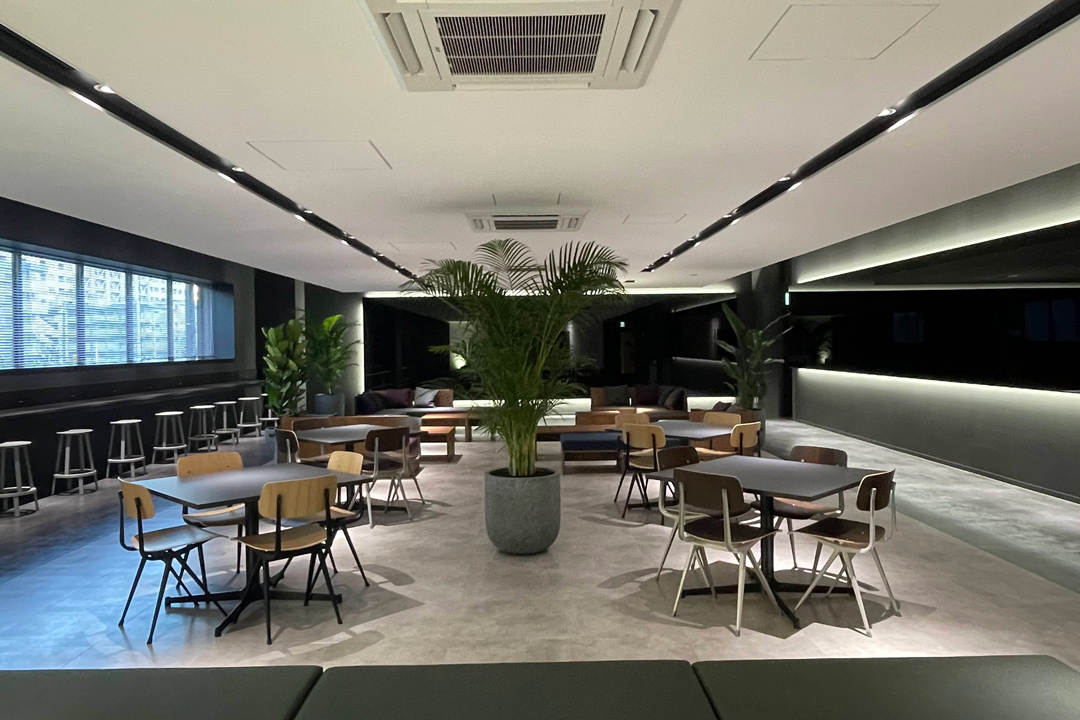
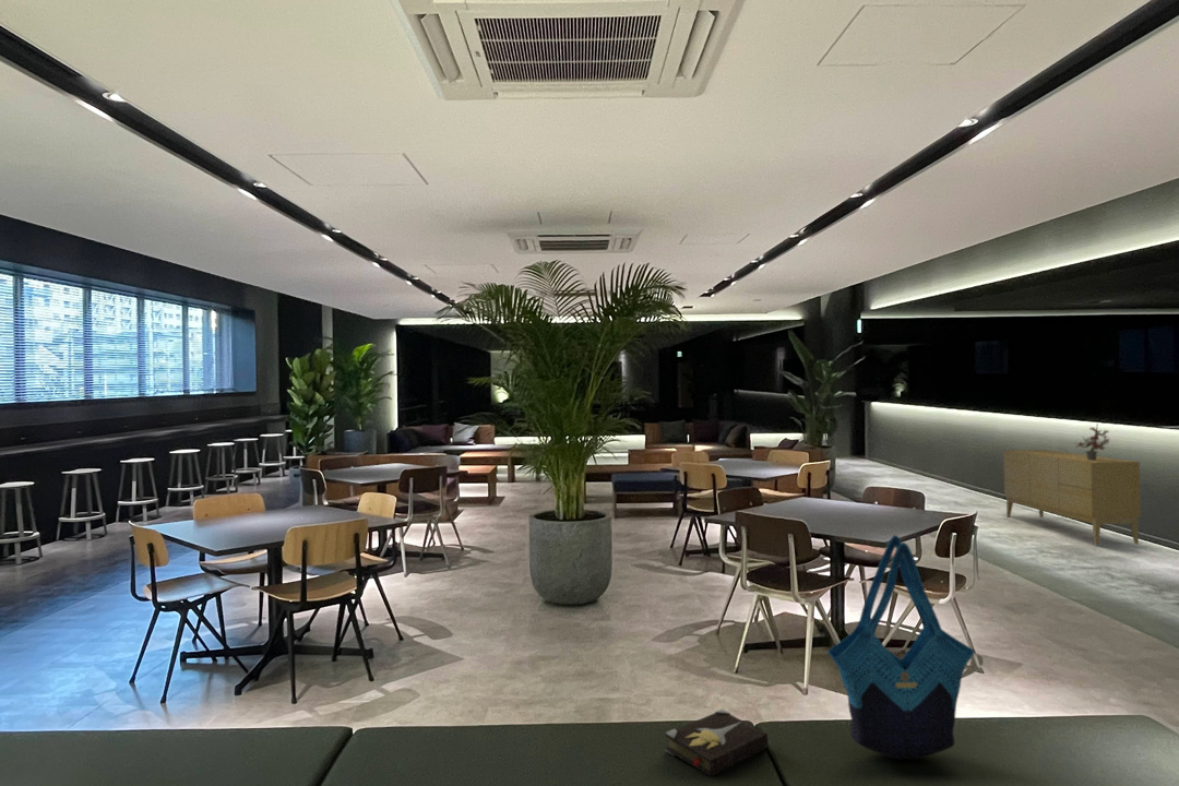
+ sideboard (1065, 492)
+ tote bag (906, 653)
+ hardback book (716, 739)
+ potted plant (1093, 439)
